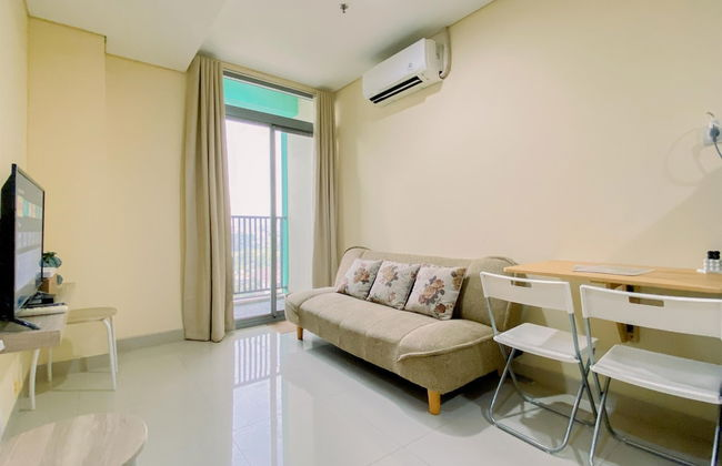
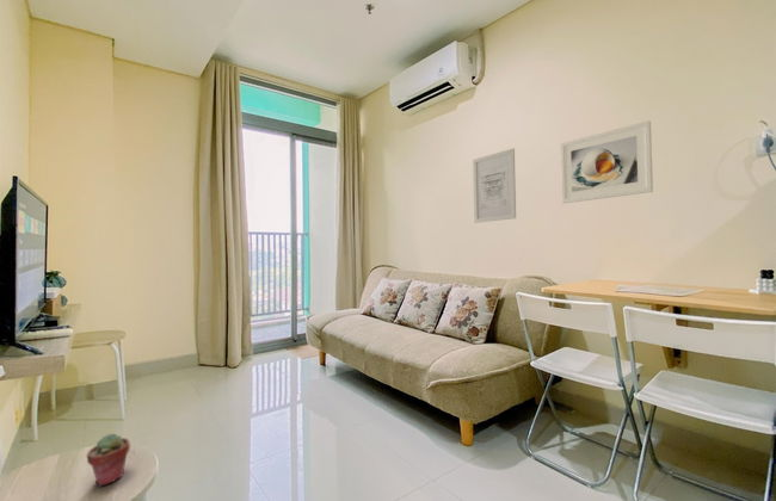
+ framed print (602, 165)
+ wall art (493, 187)
+ potted succulent (109, 456)
